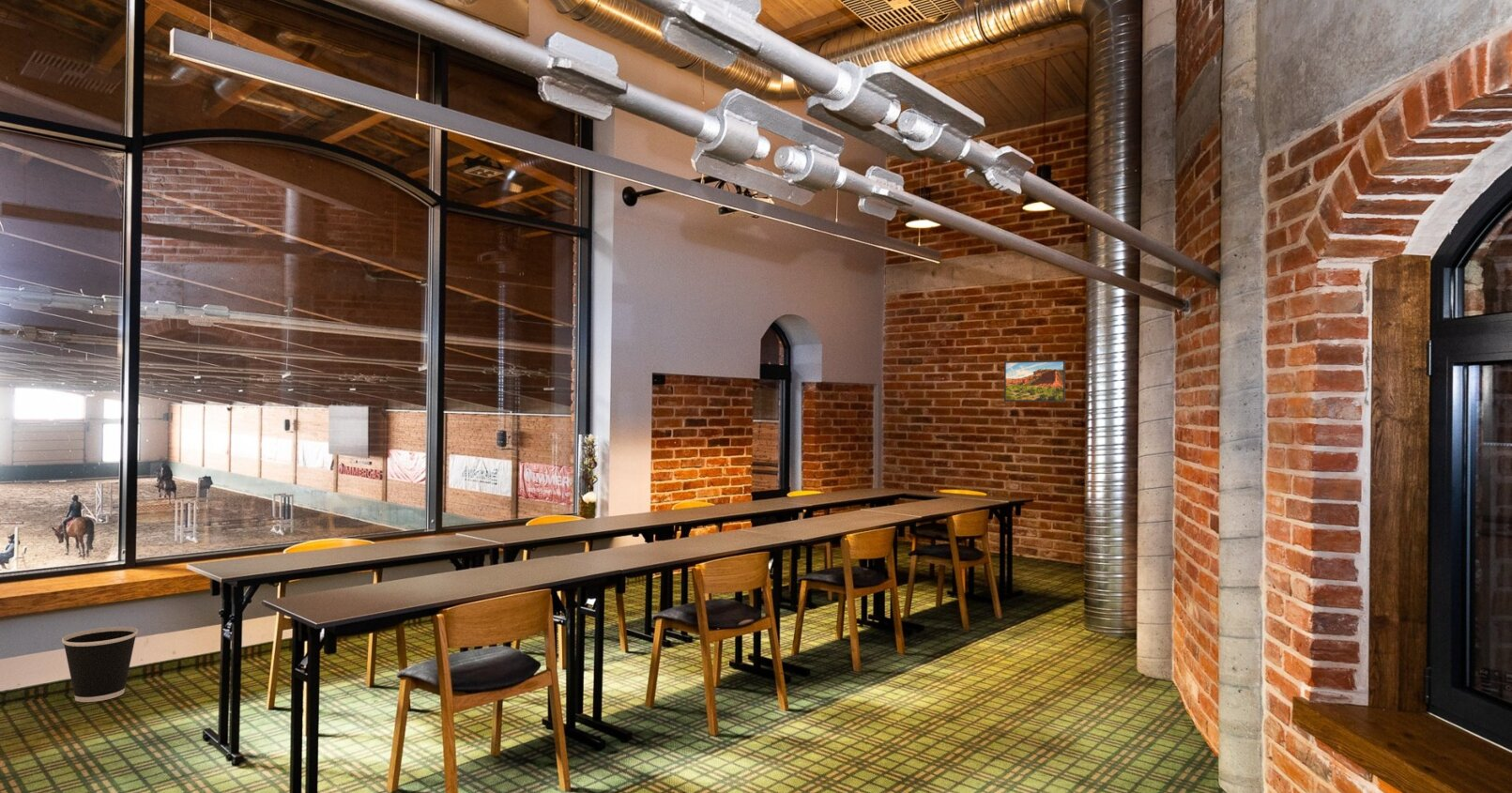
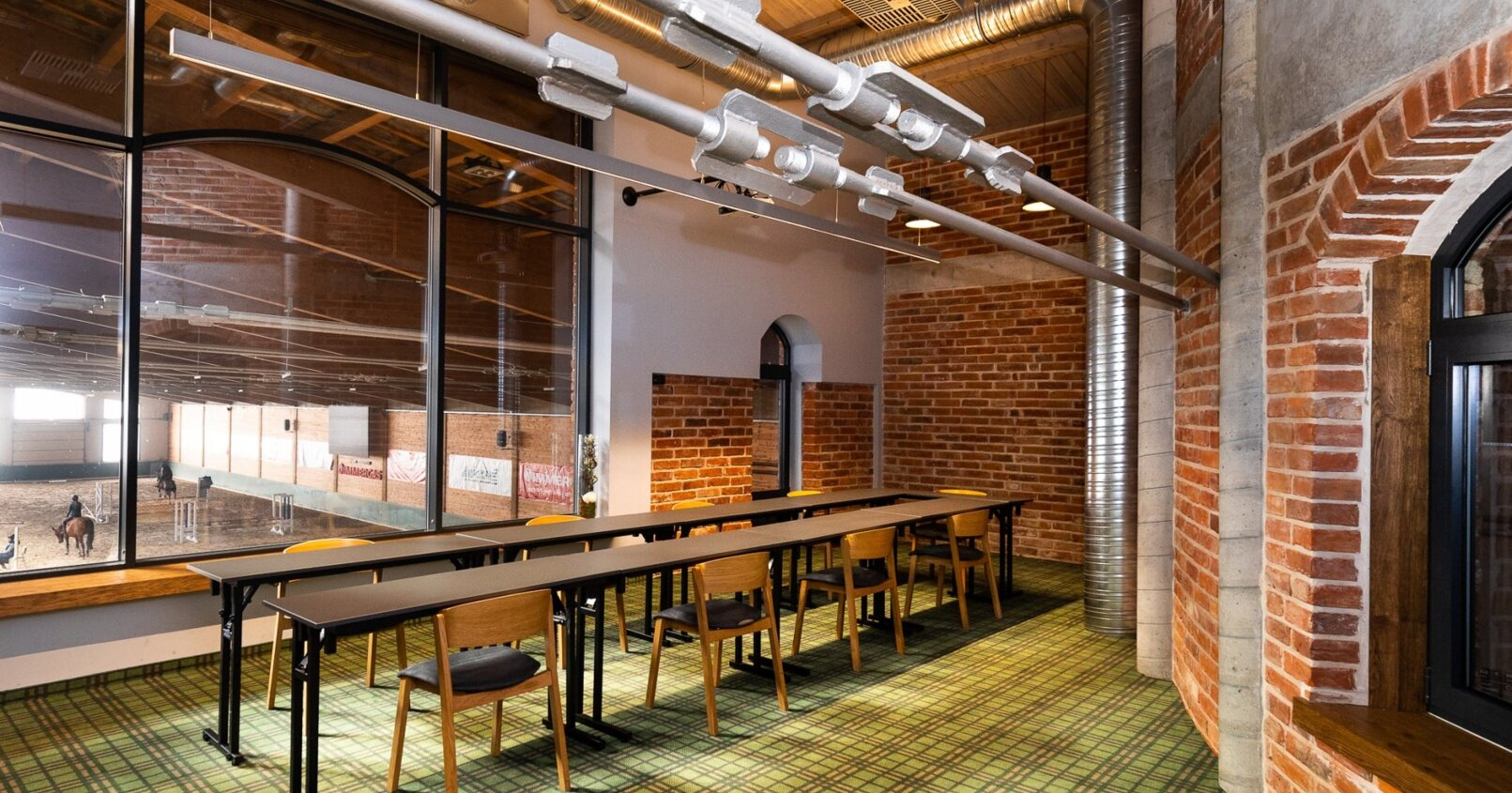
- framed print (1033, 381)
- wastebasket (99, 664)
